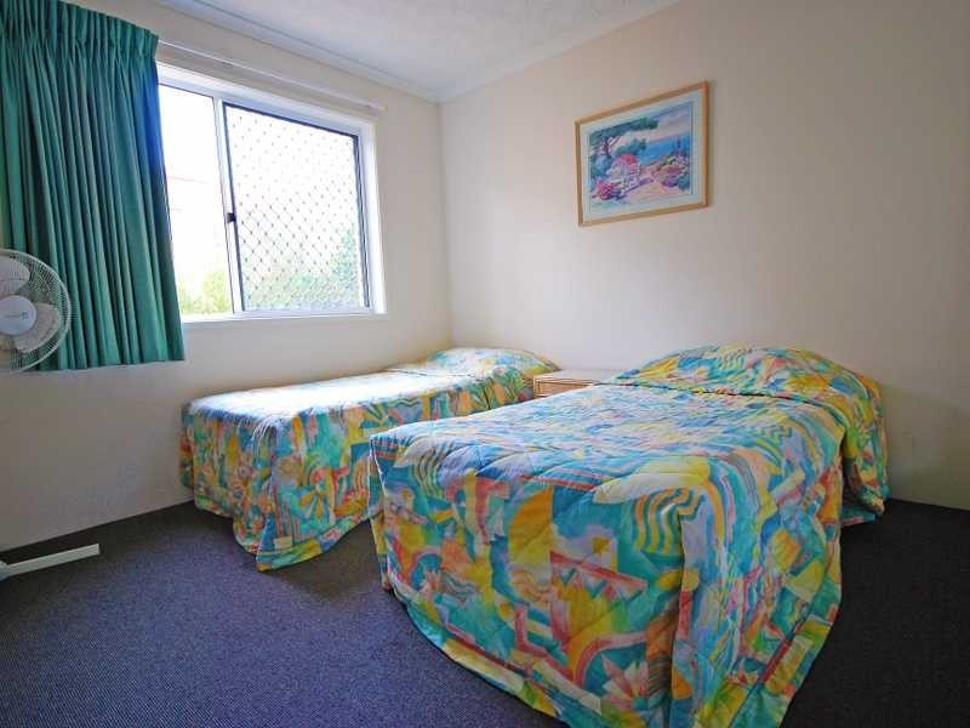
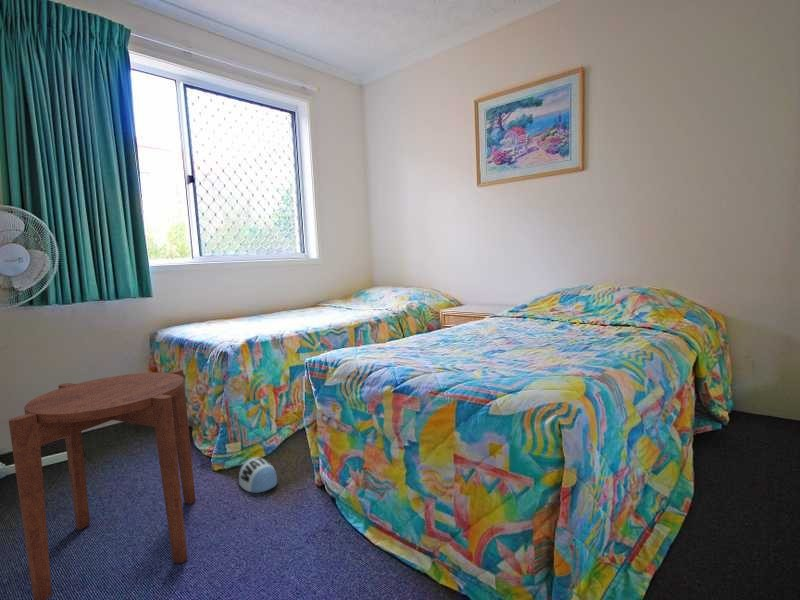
+ side table (84, 467)
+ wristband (257, 471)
